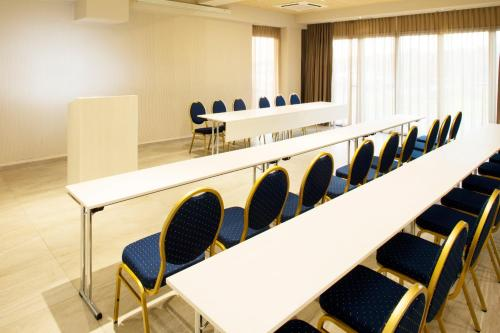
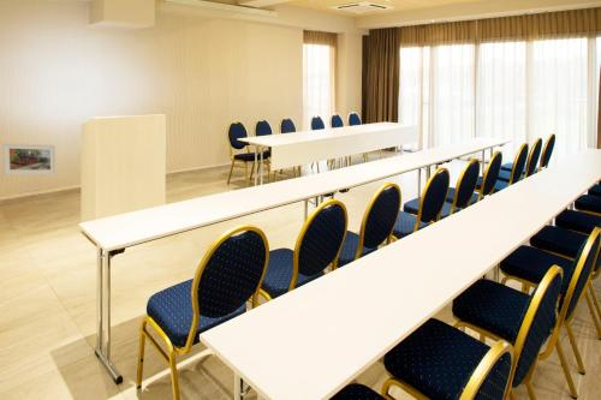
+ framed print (30, 159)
